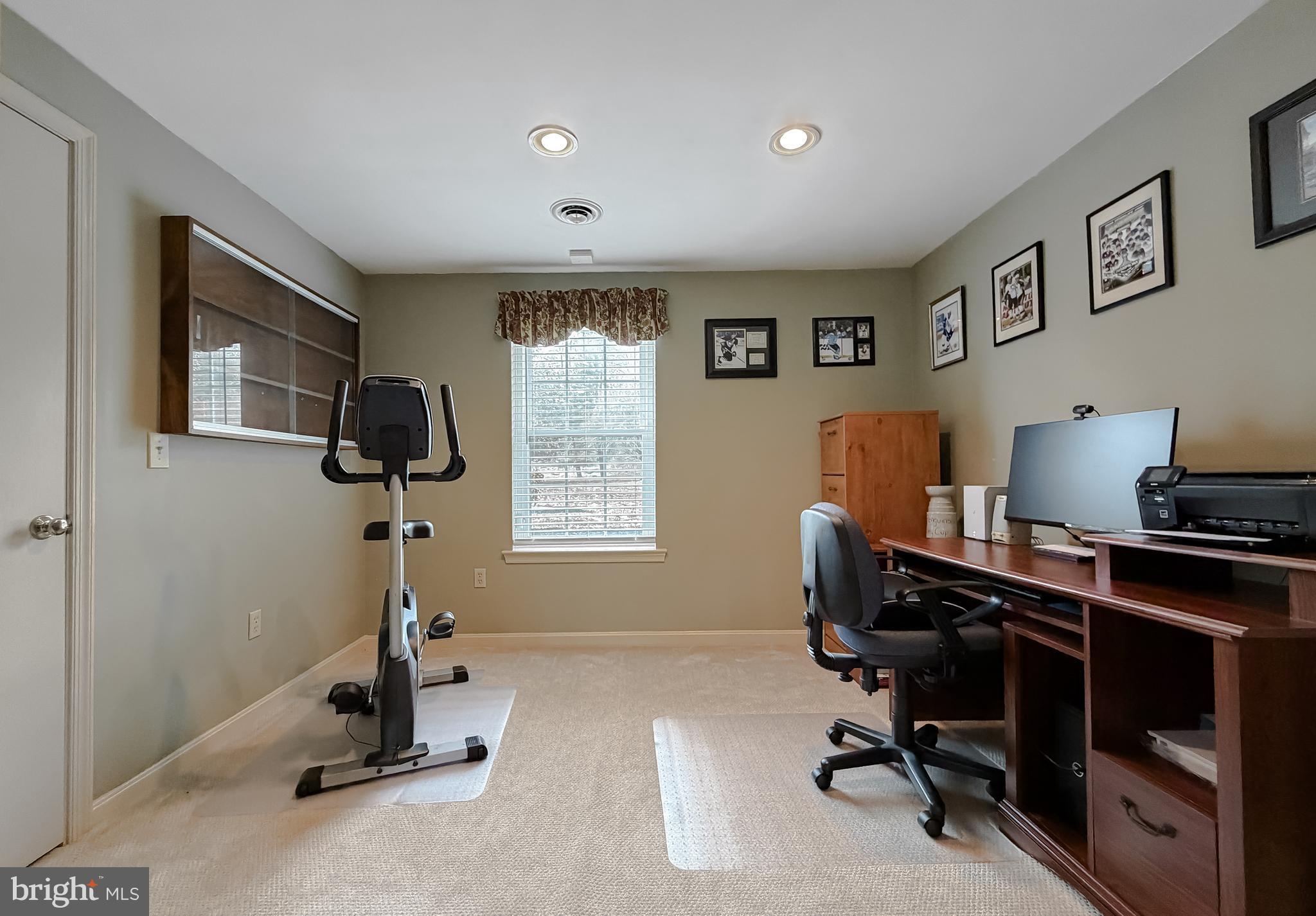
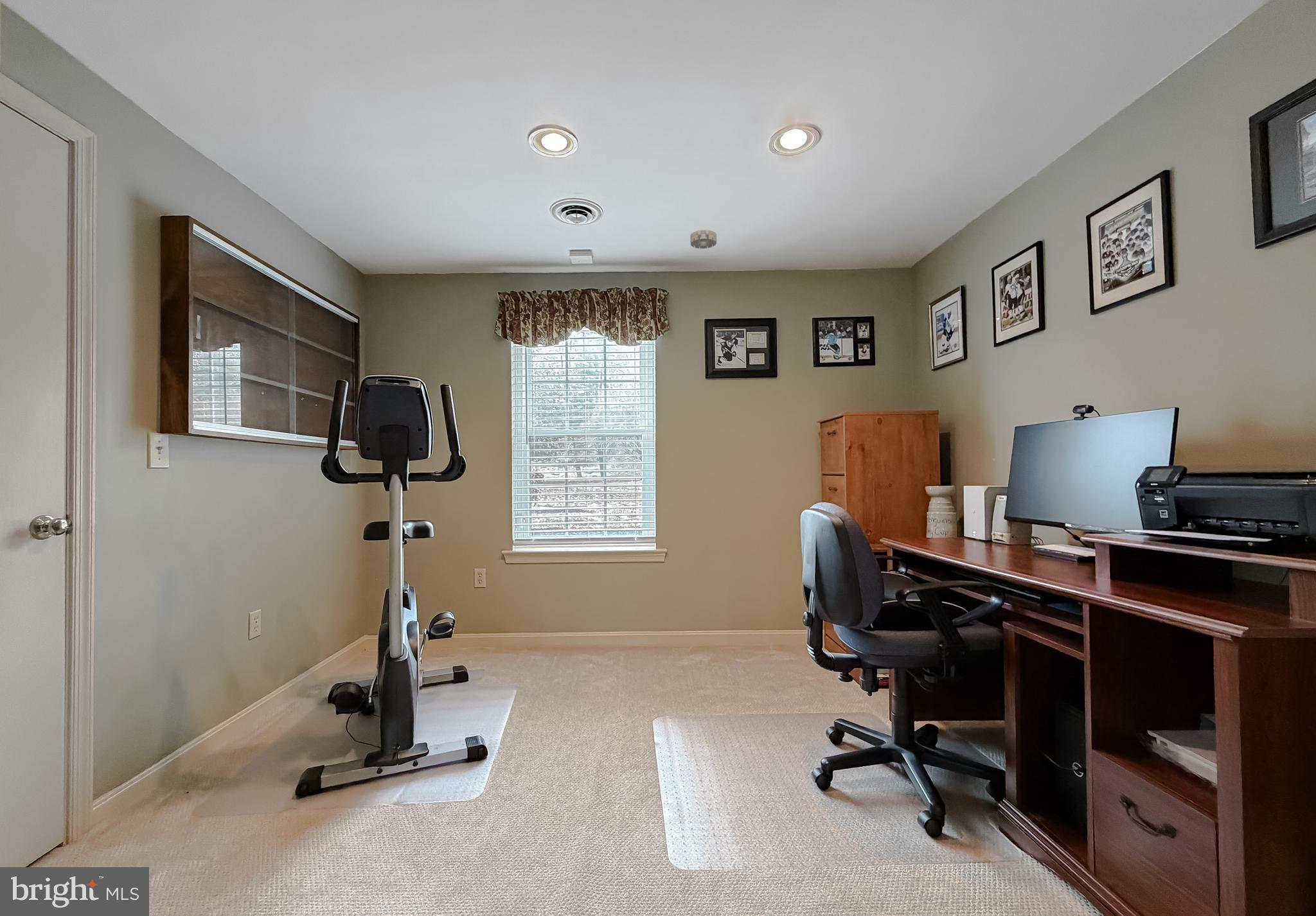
+ smoke detector (703, 238)
